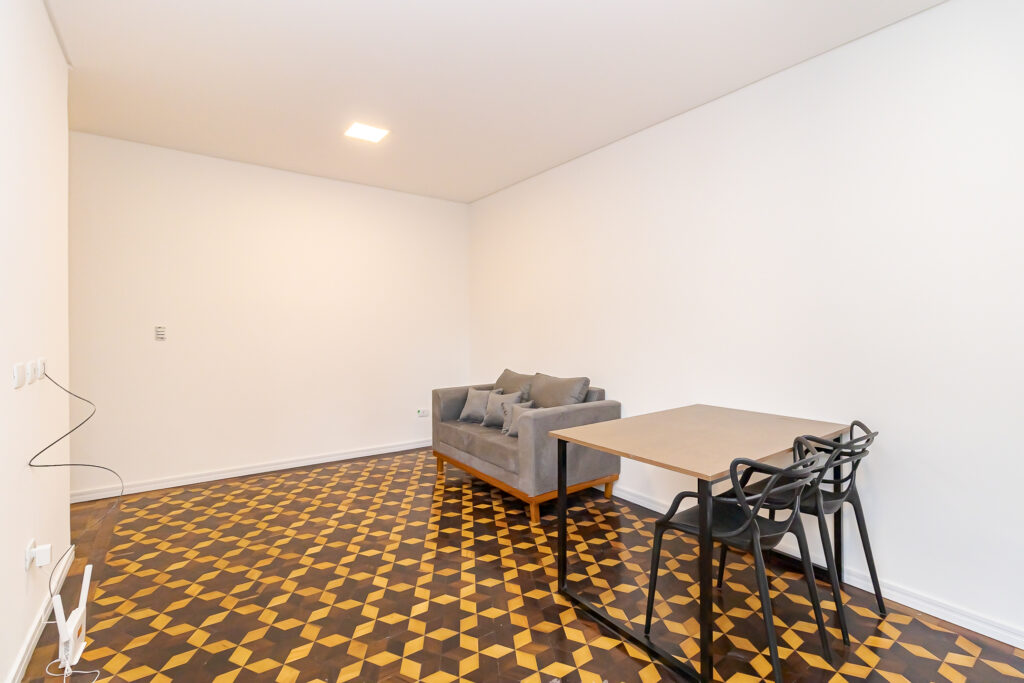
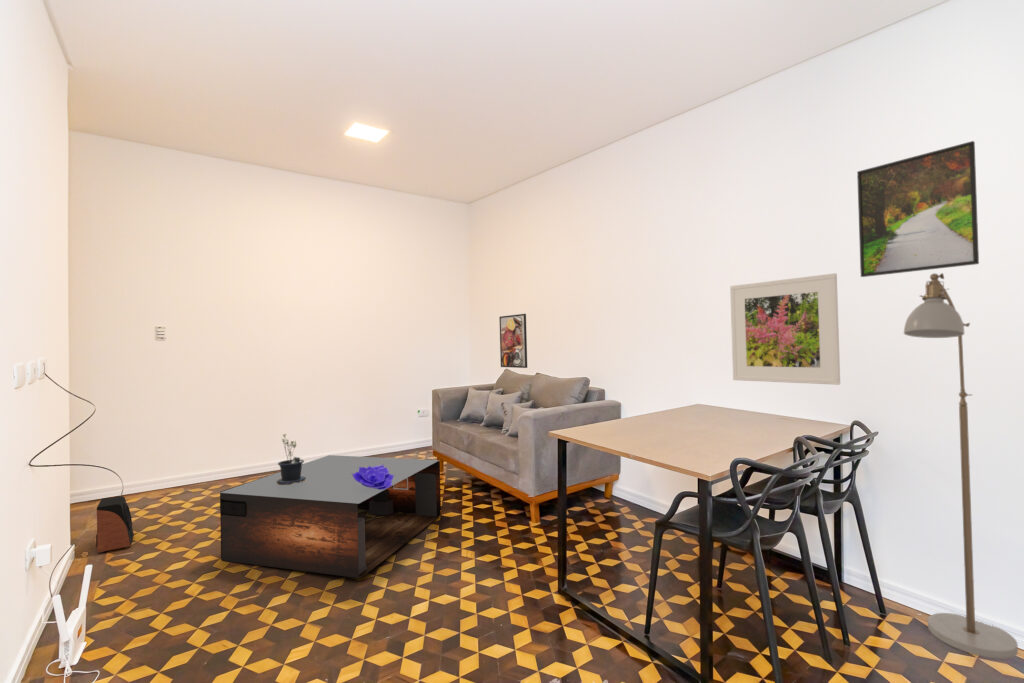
+ lamp (961, 463)
+ coffee table (341, 505)
+ speaker (115, 522)
+ decorative bowl (373, 476)
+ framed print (913, 214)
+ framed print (780, 331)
+ potted plant (290, 457)
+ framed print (512, 341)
